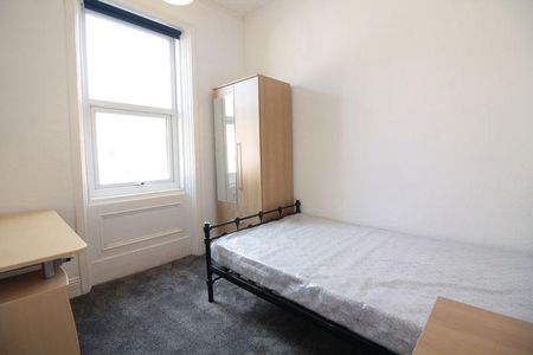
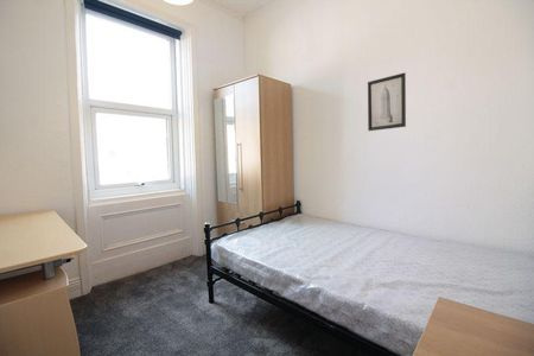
+ wall art (386, 103)
